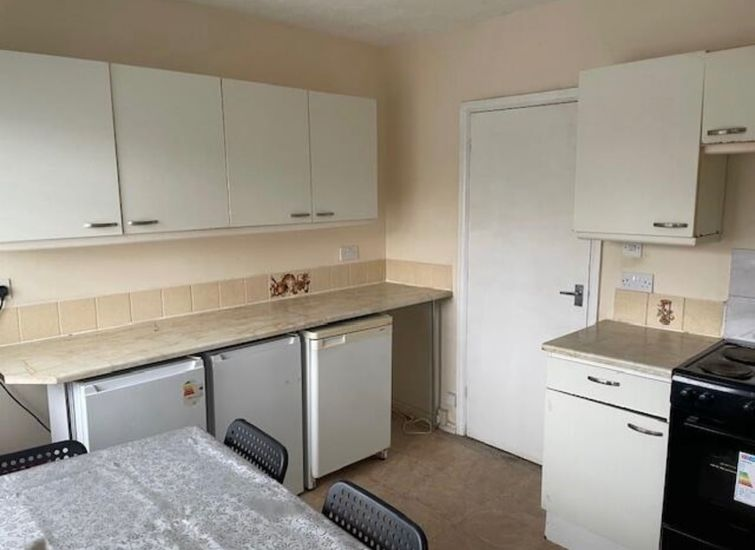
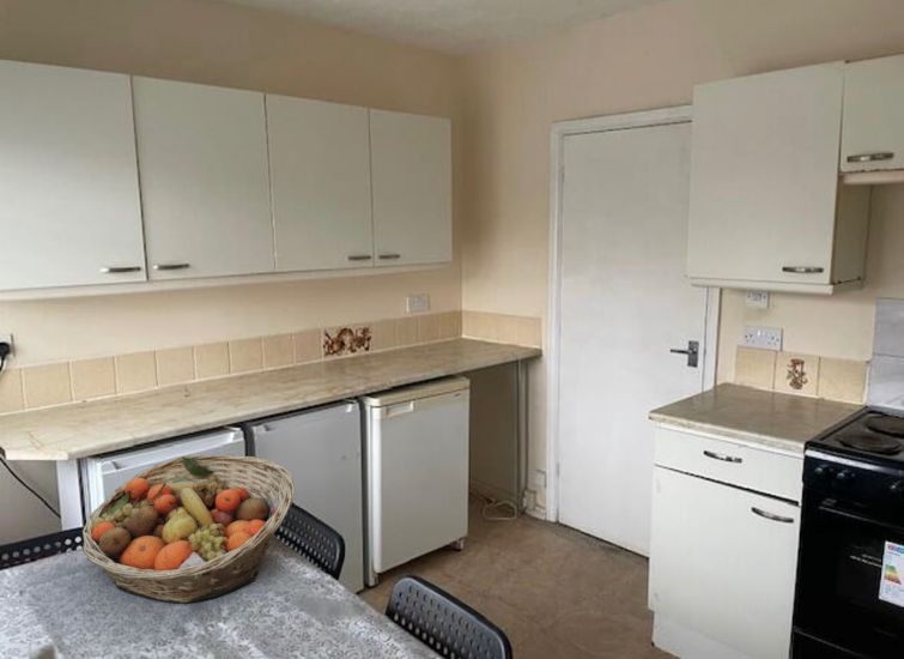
+ fruit basket (192, 522)
